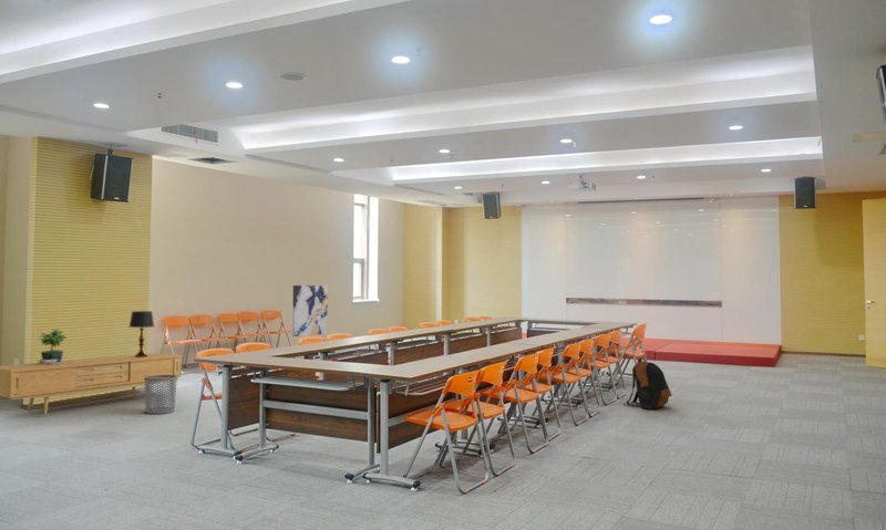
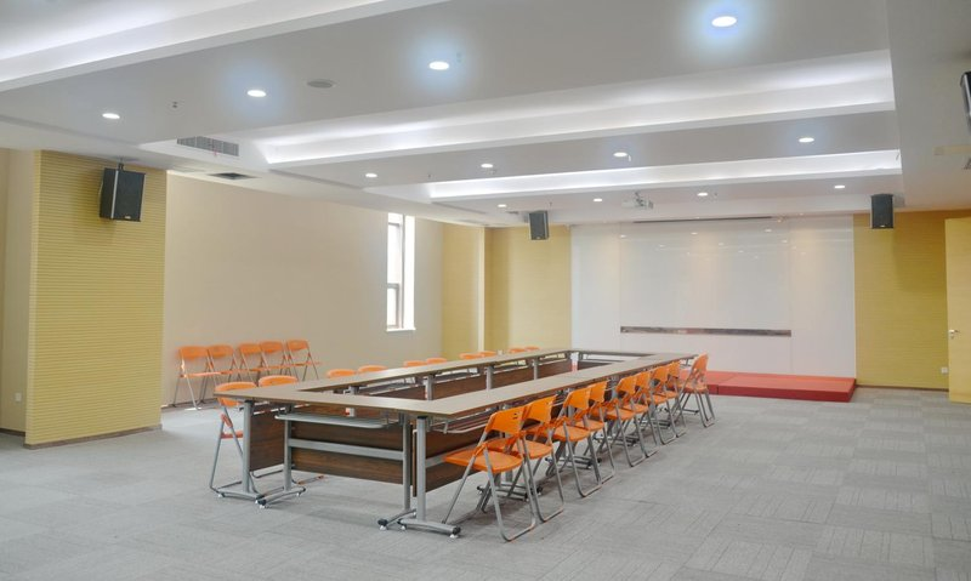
- backpack (647, 382)
- wall art (310, 310)
- potted plant (53, 345)
- waste bin (159, 394)
- sideboard (92, 383)
- table lamp (141, 333)
